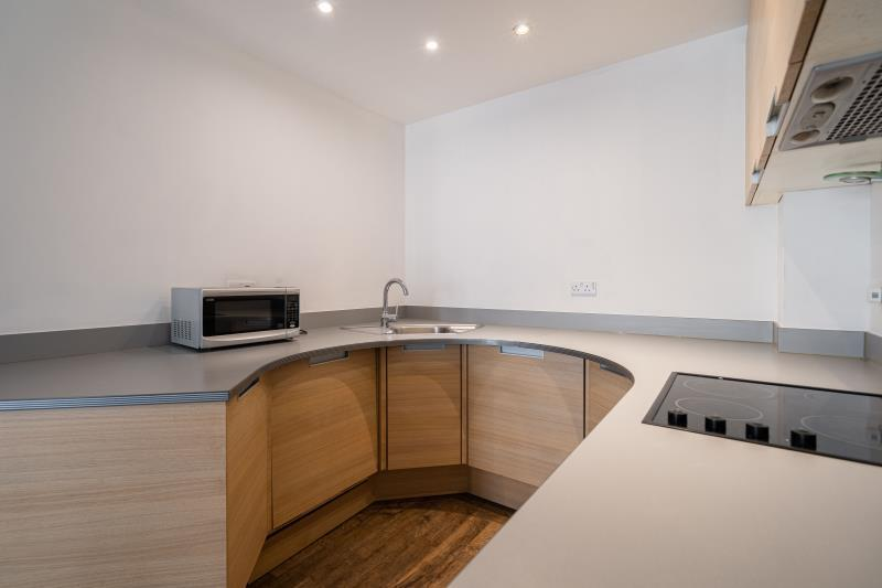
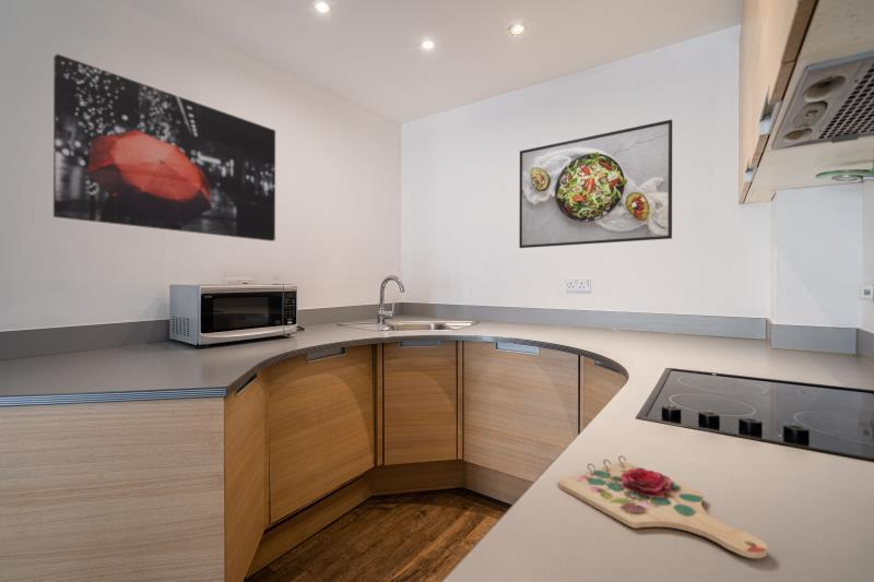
+ wall art (185, 165)
+ cutting board (662, 498)
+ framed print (588, 190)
